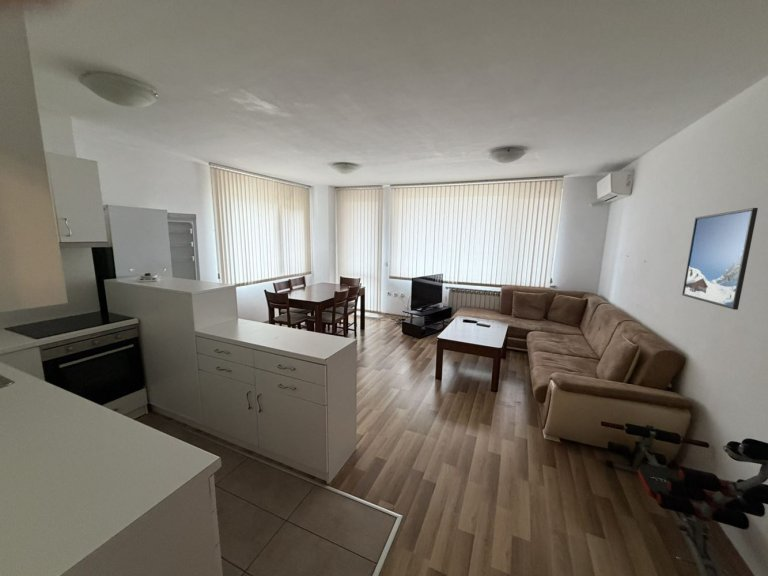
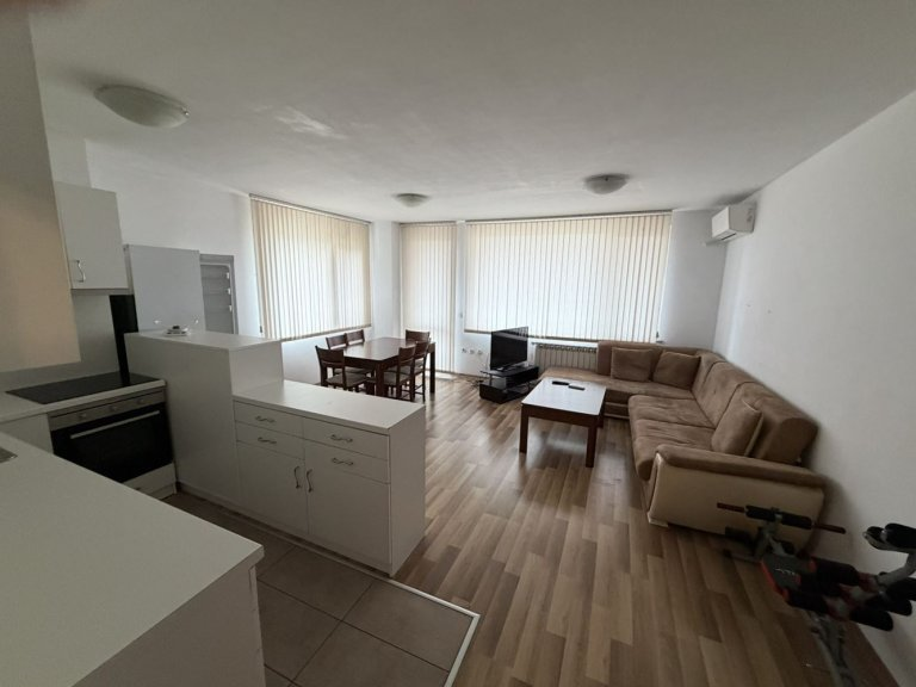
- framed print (714, 258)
